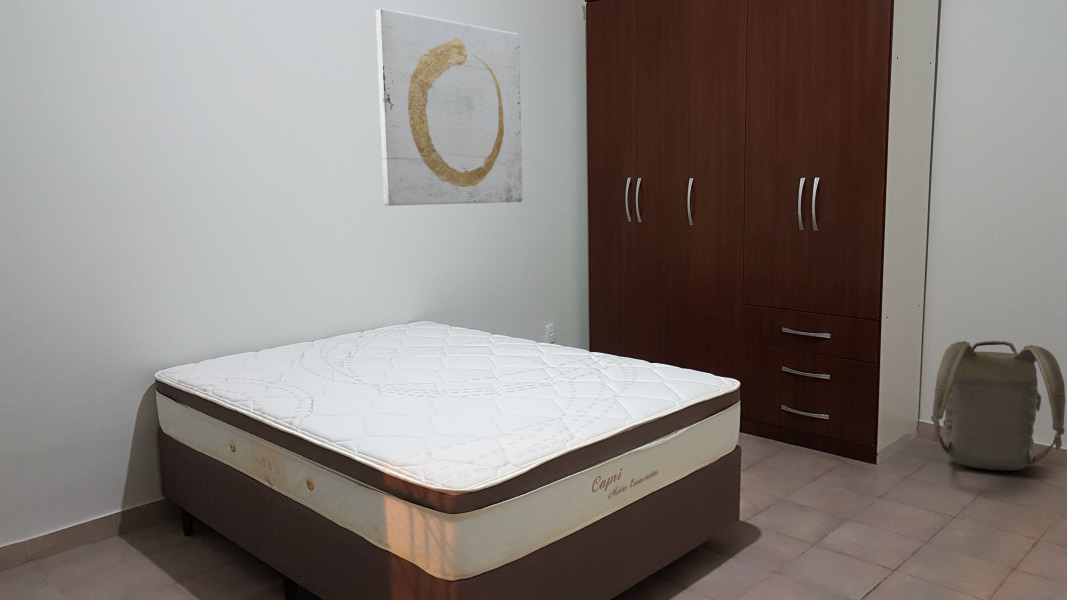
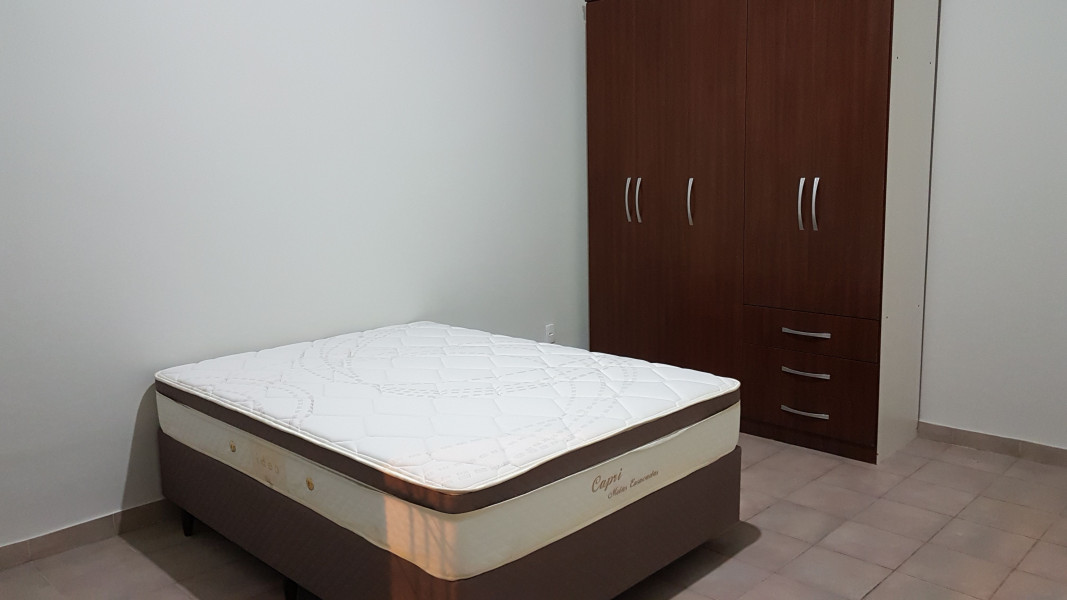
- backpack (992, 408)
- wall art (455, 114)
